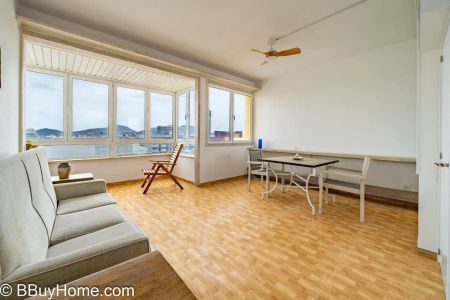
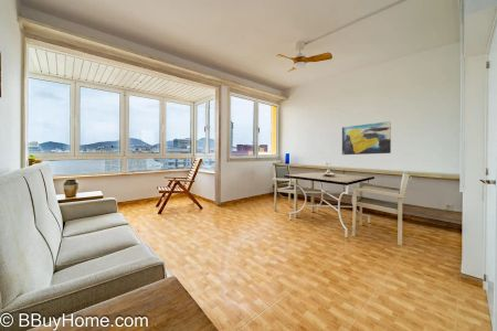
+ wall art (364, 139)
